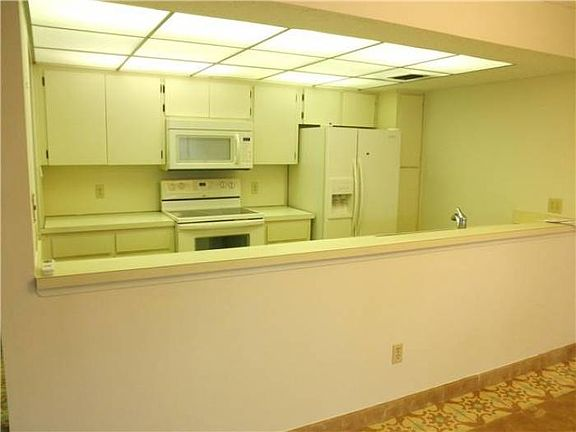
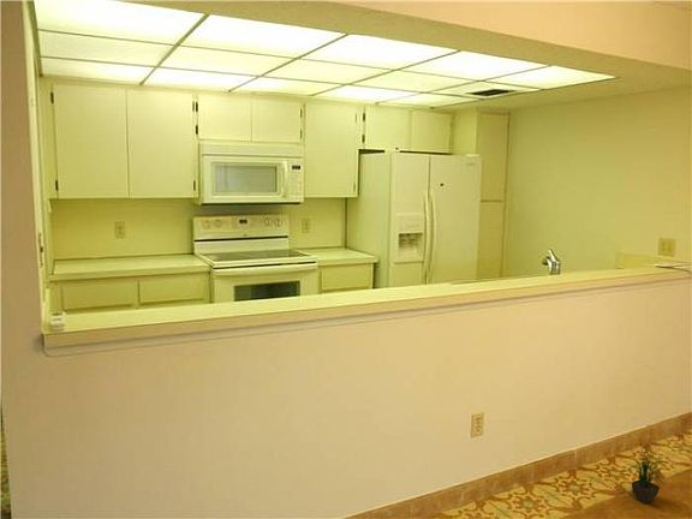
+ potted plant (646, 465)
